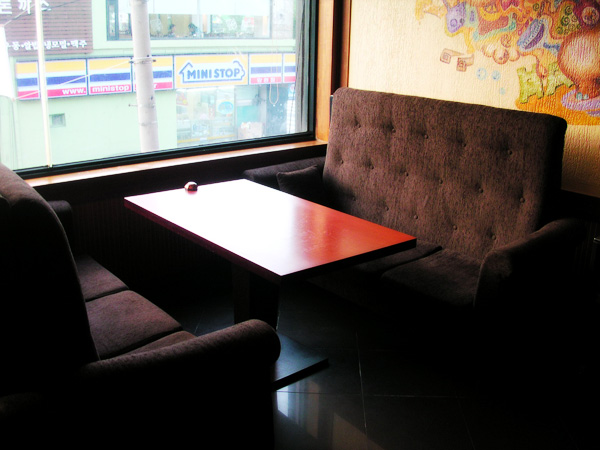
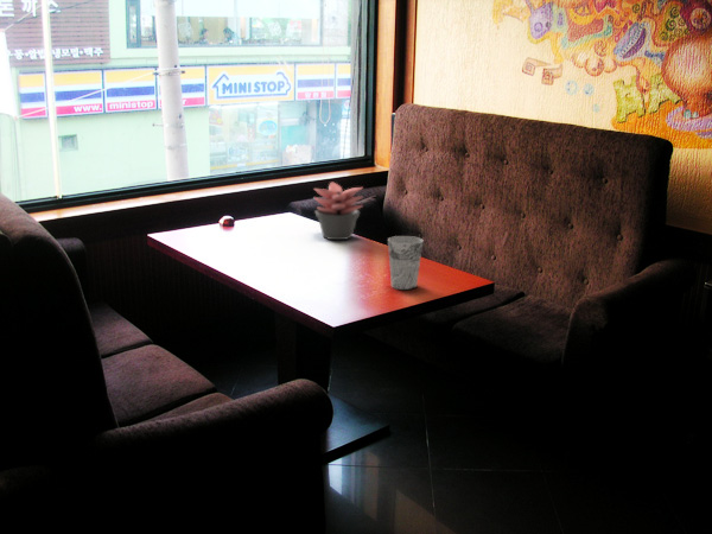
+ cup (405, 262)
+ succulent plant (337, 211)
